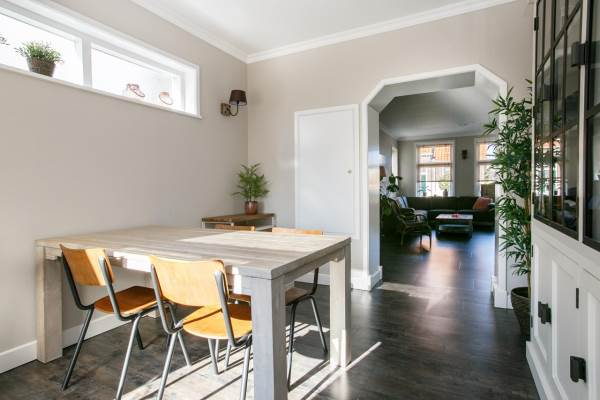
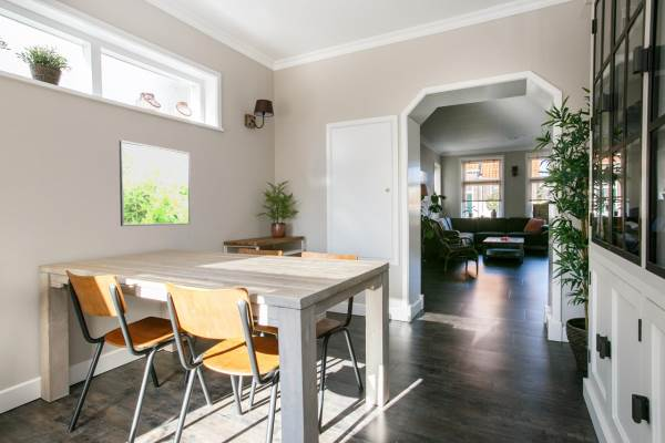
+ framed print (157, 186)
